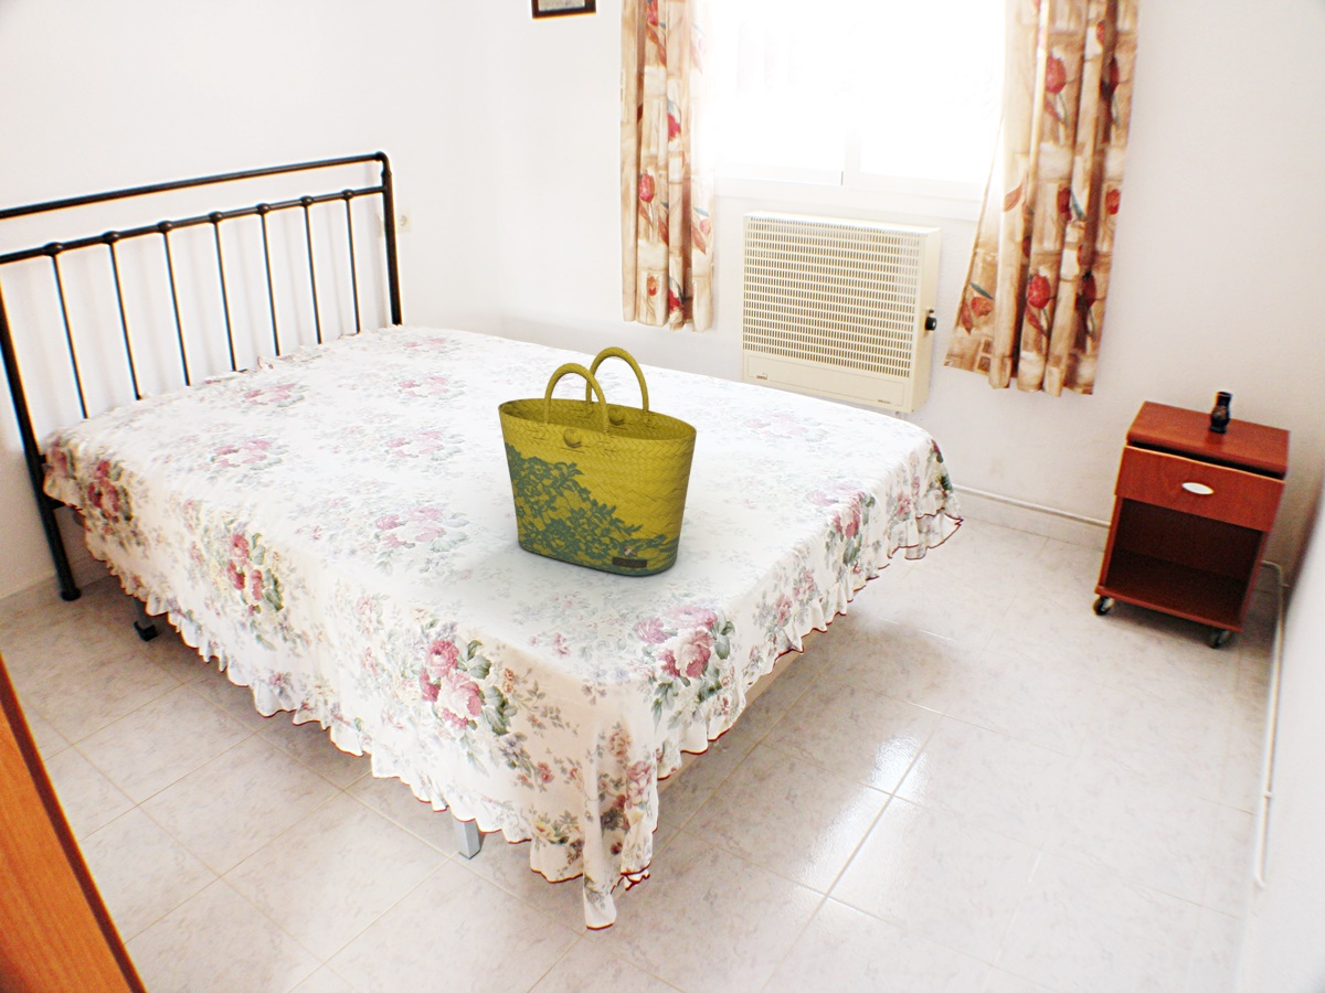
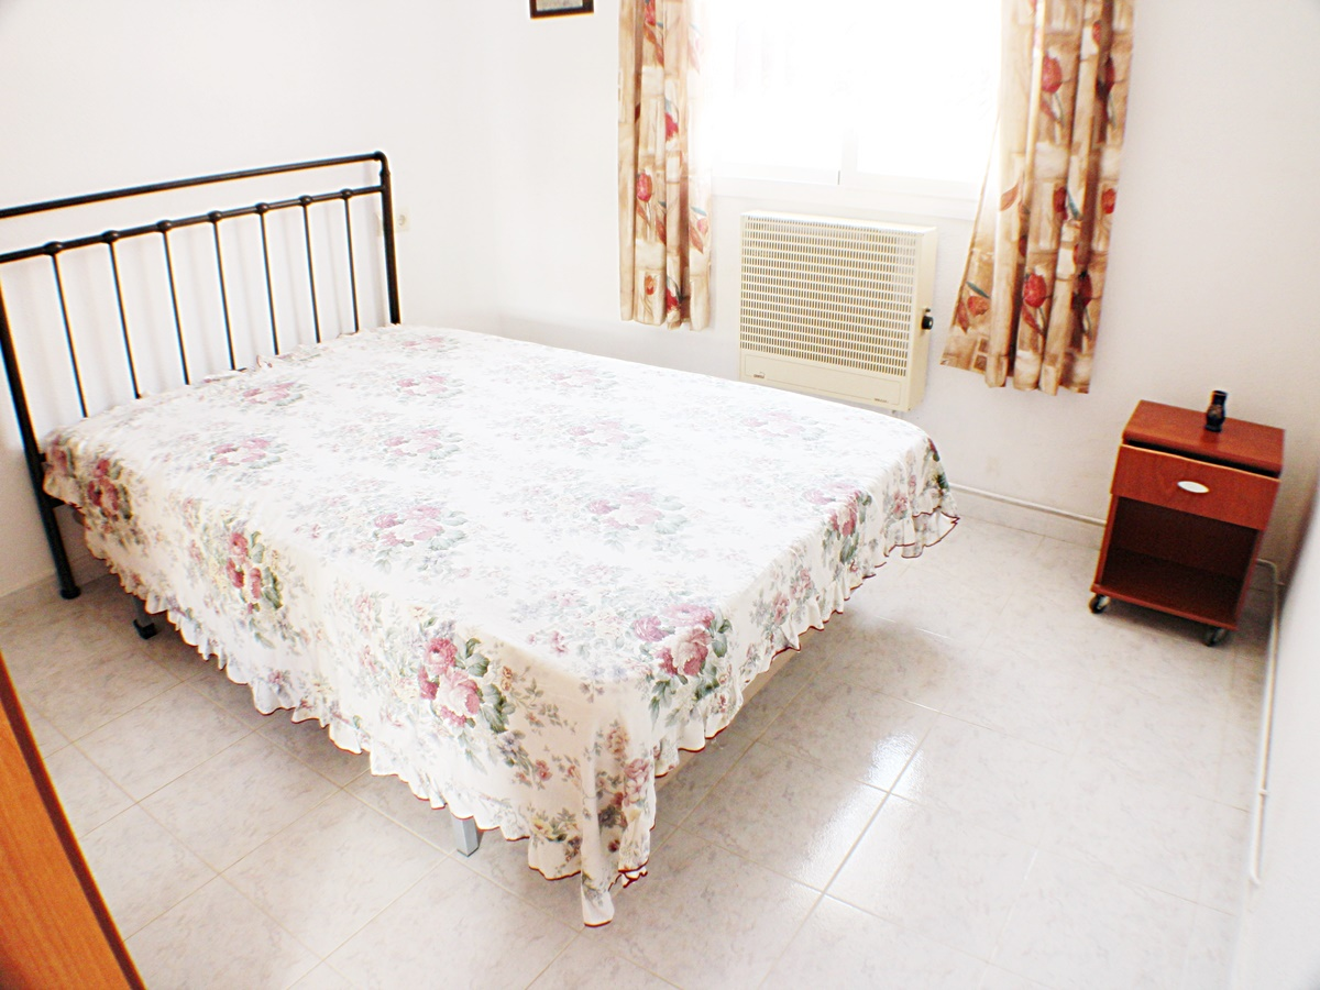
- tote bag (596, 455)
